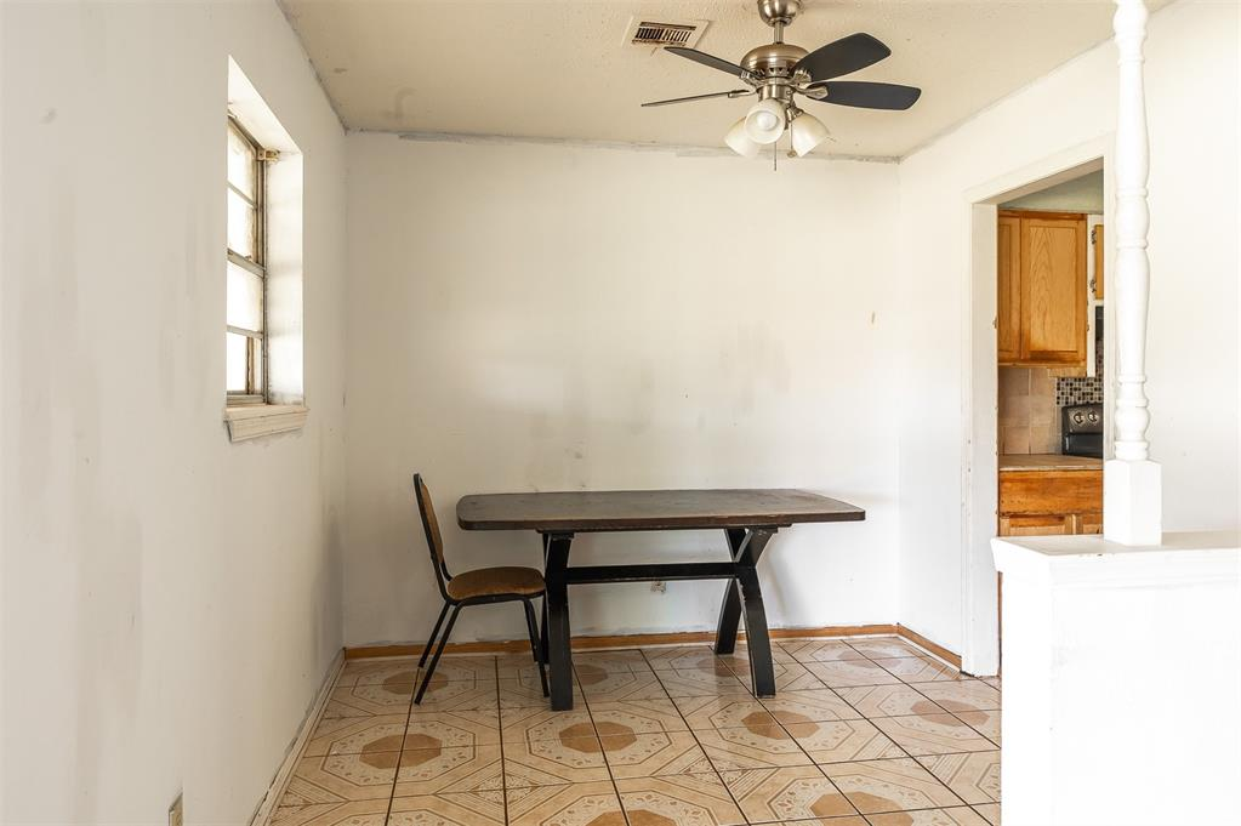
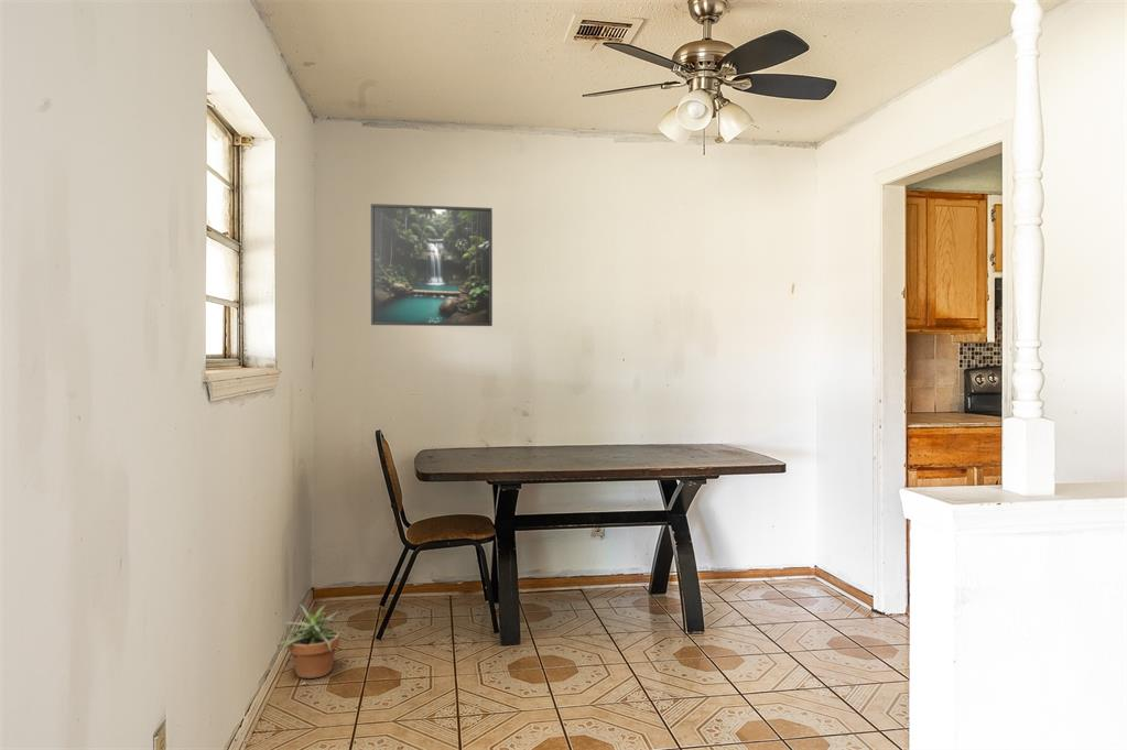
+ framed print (432, 265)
+ potted plant (315, 639)
